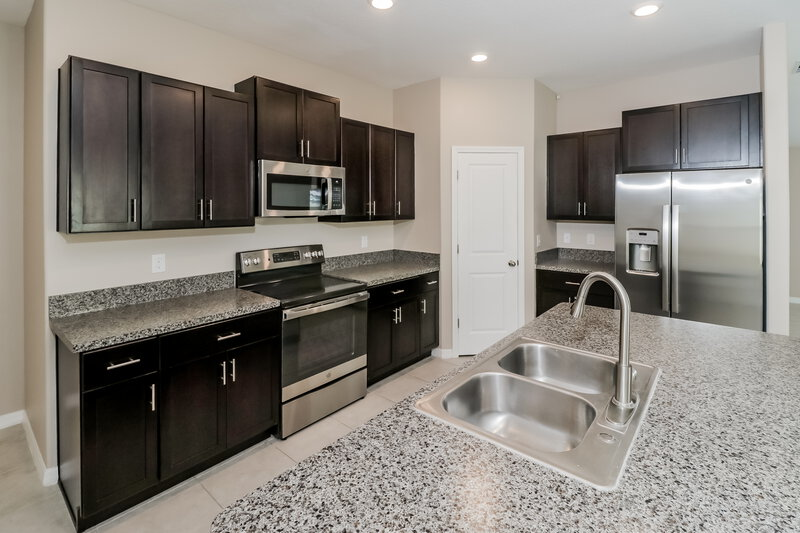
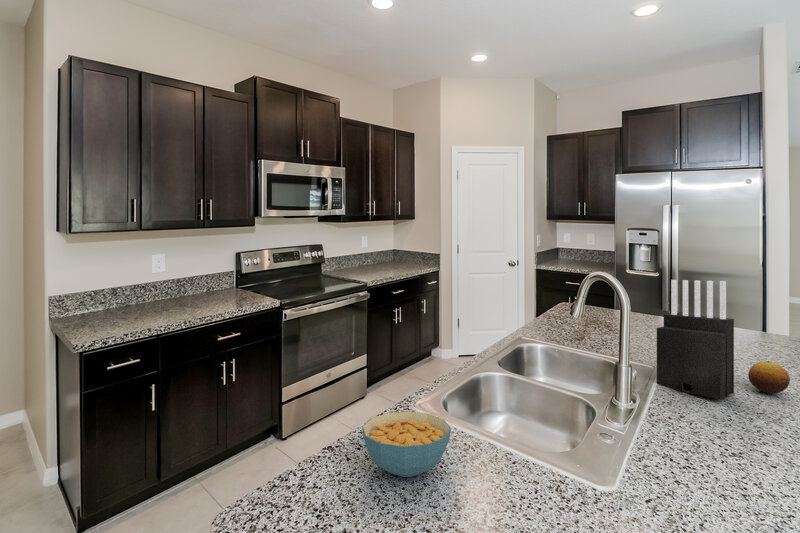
+ cereal bowl (406, 448)
+ fruit (768, 376)
+ knife block (692, 335)
